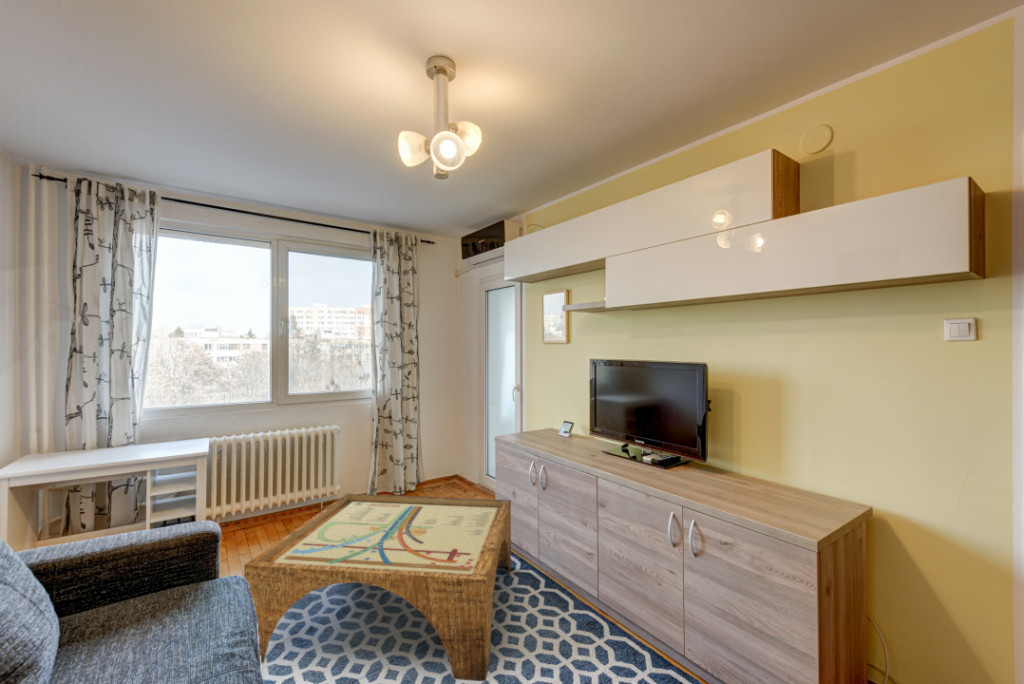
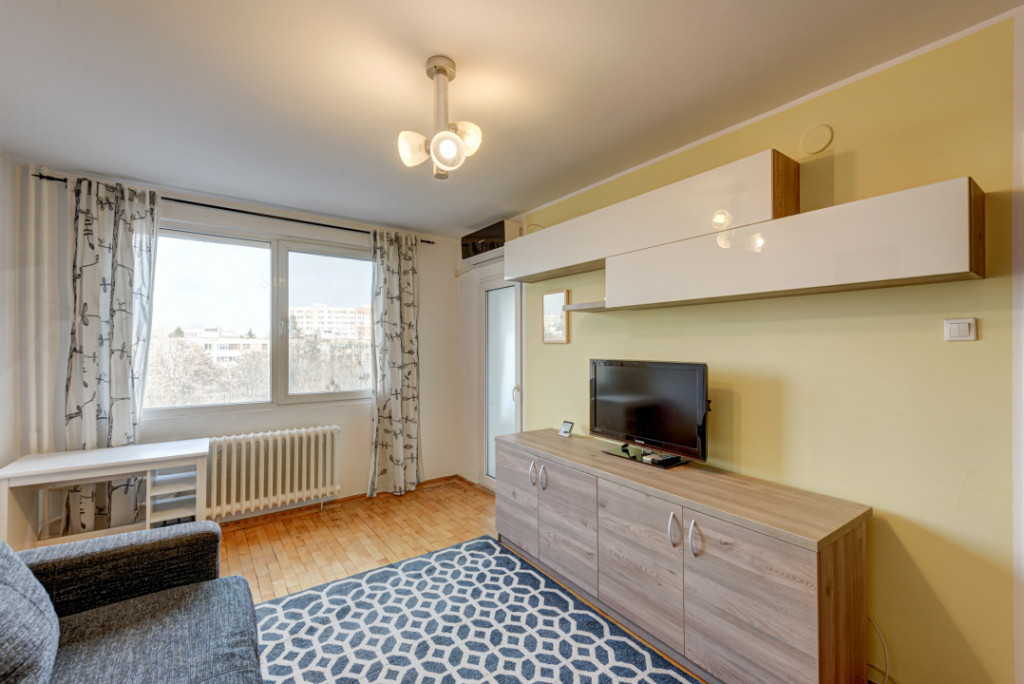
- coffee table (400, 566)
